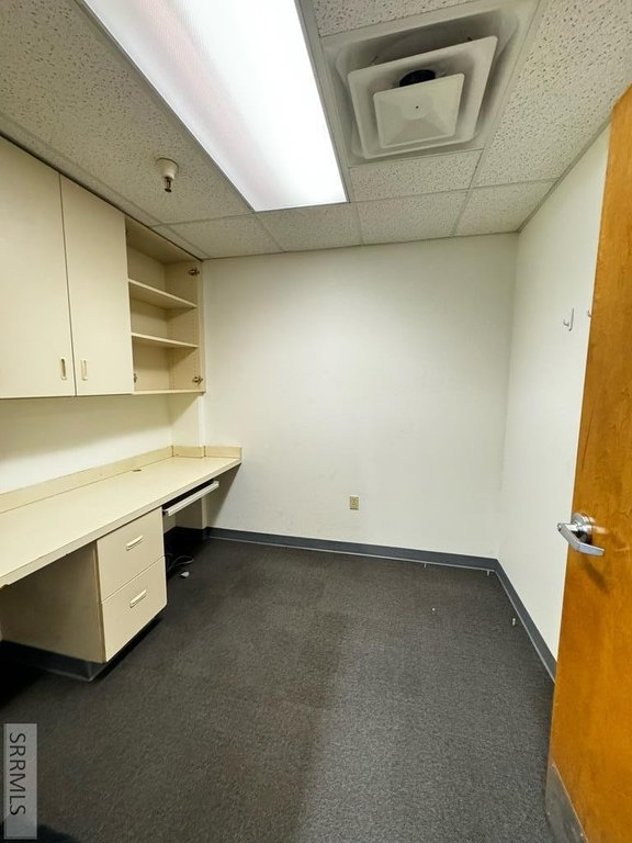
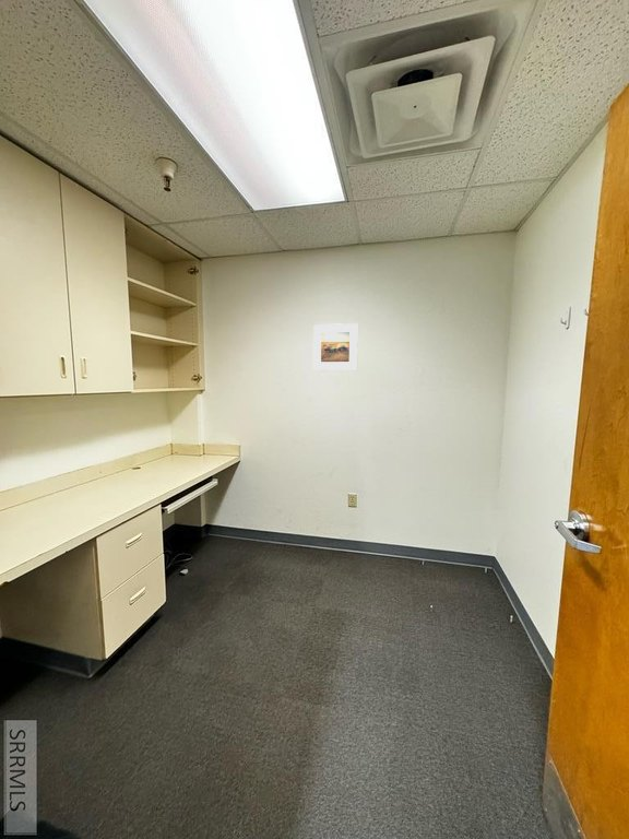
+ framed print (335, 346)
